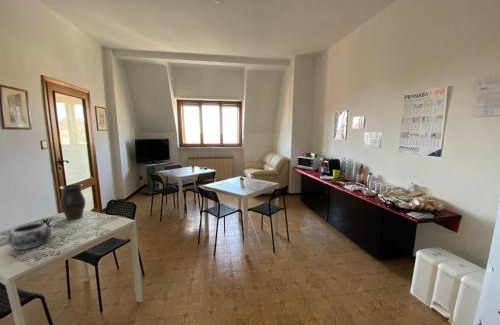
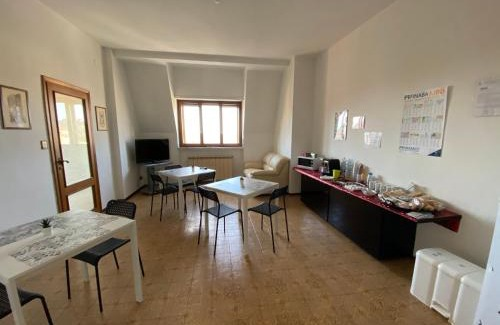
- vase (72, 201)
- decorative bowl (30, 235)
